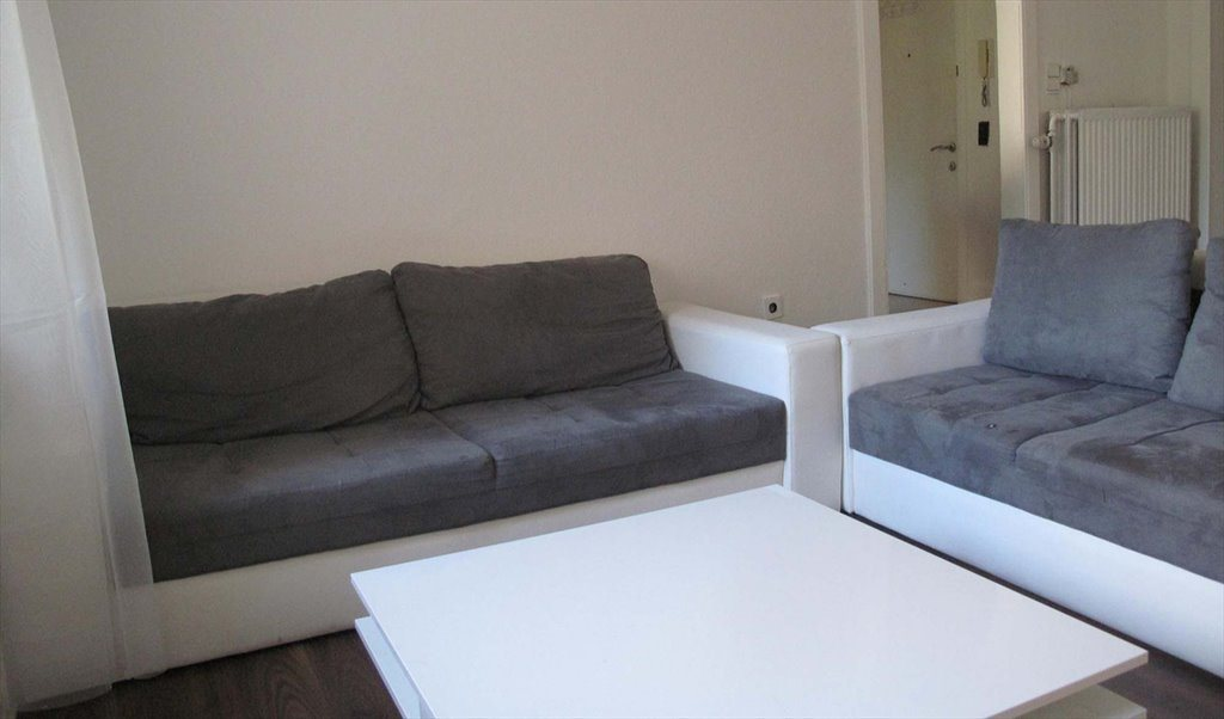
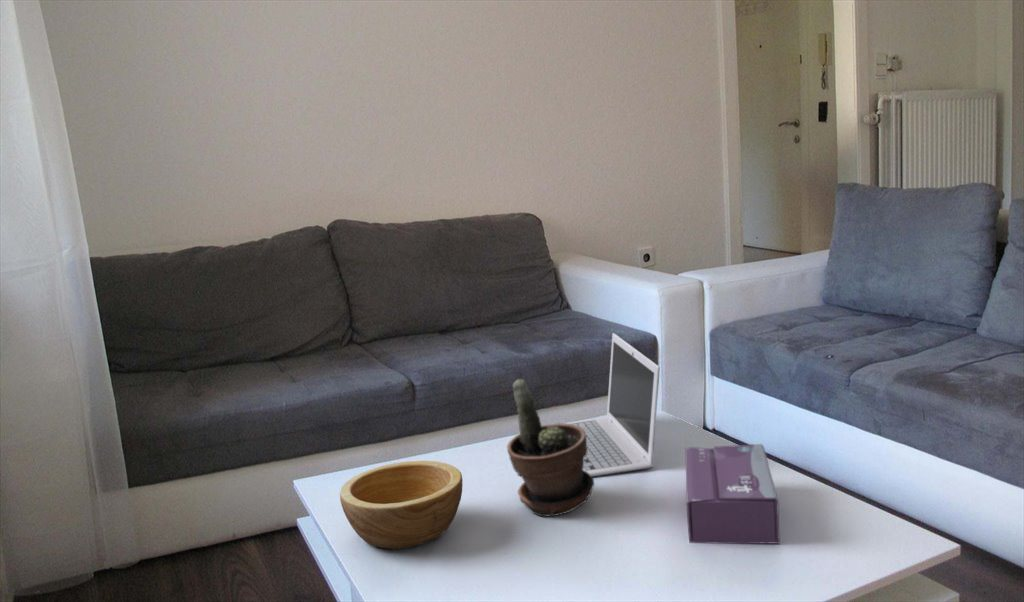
+ bowl (404, 507)
+ potted plant (549, 443)
+ tissue box (728, 490)
+ laptop (587, 419)
